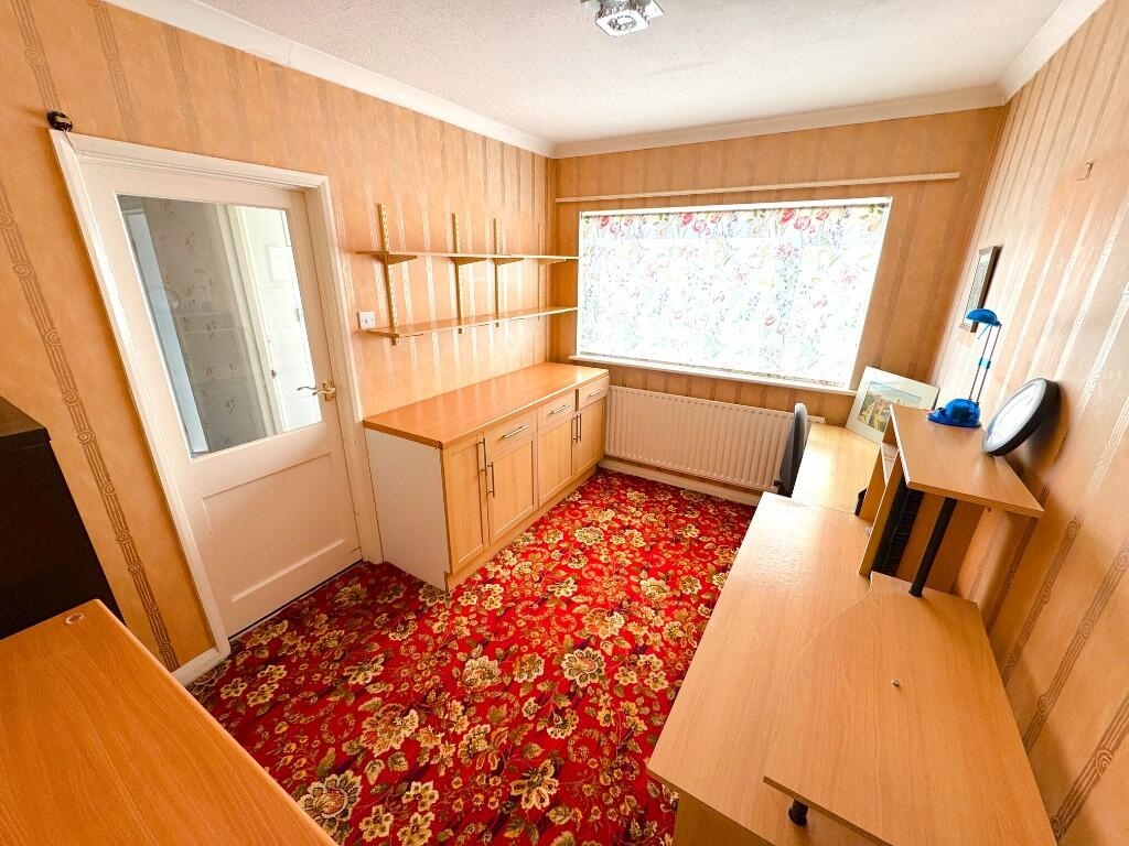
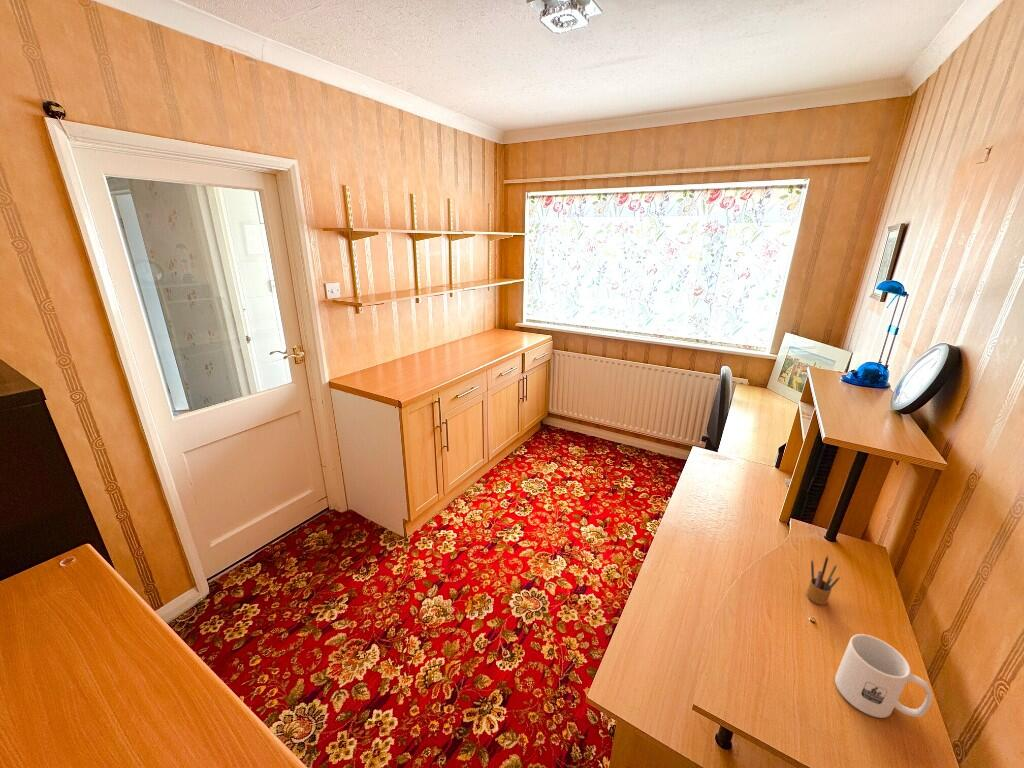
+ mug (883, 681)
+ pencil box (821, 580)
